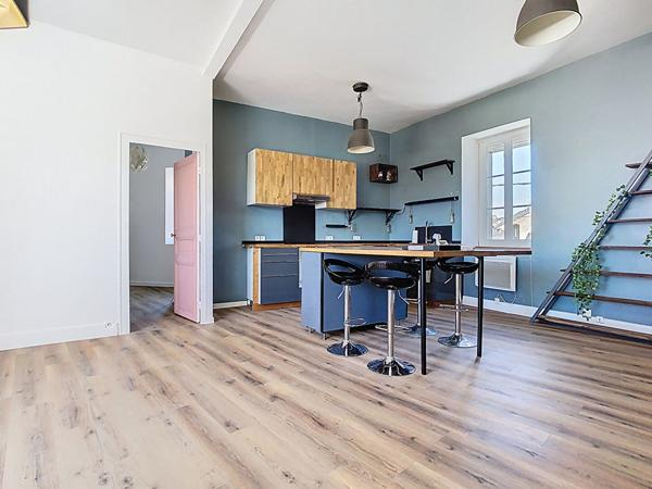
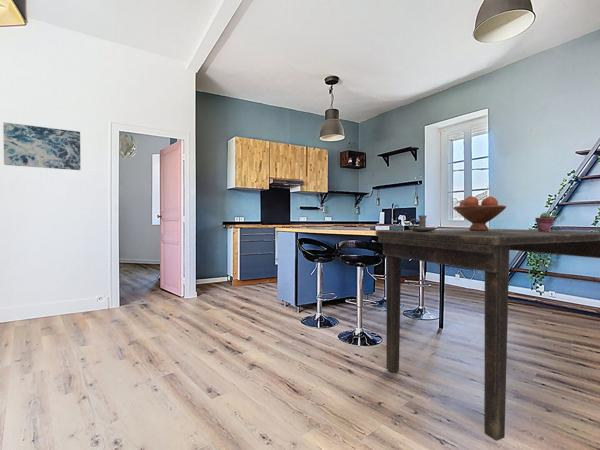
+ fruit bowl (478, 213)
+ potted succulent (544, 221)
+ wall art (44, 147)
+ dining table (496, 305)
+ candle holder (420, 223)
